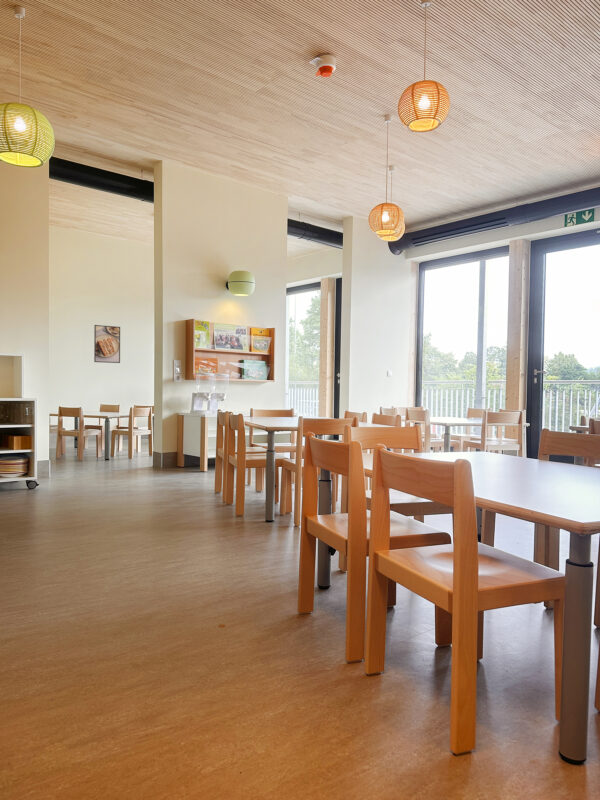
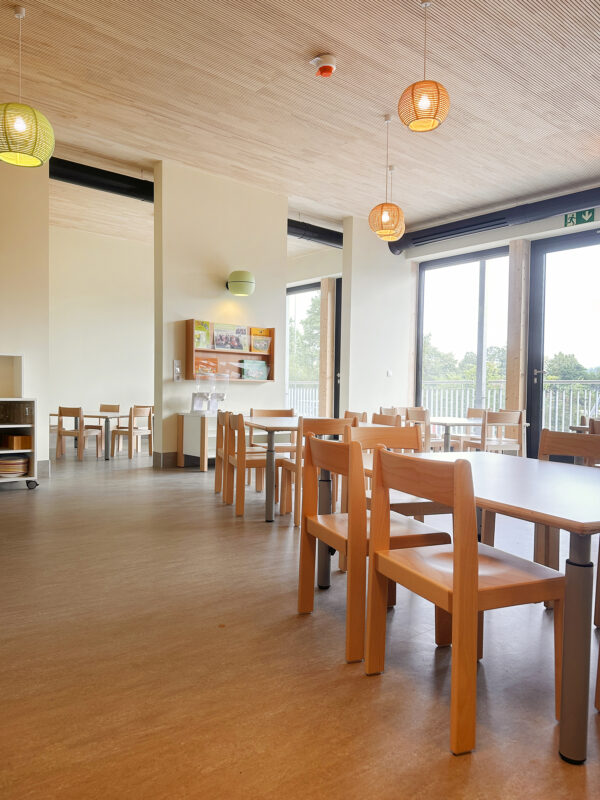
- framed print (107, 344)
